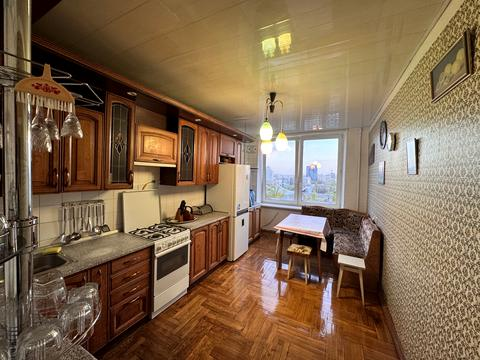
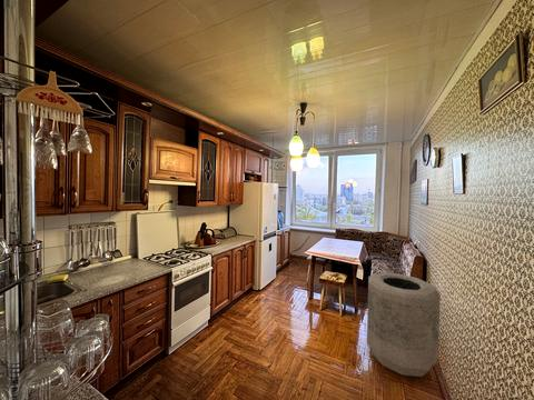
+ trash can (399, 319)
